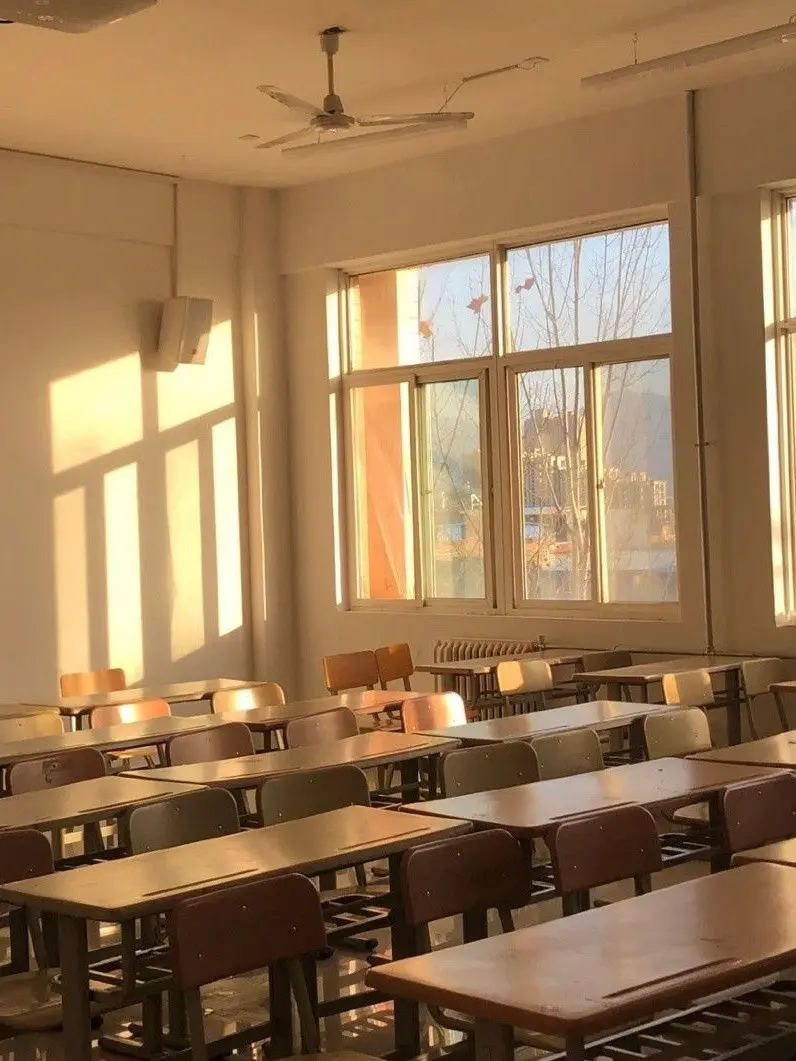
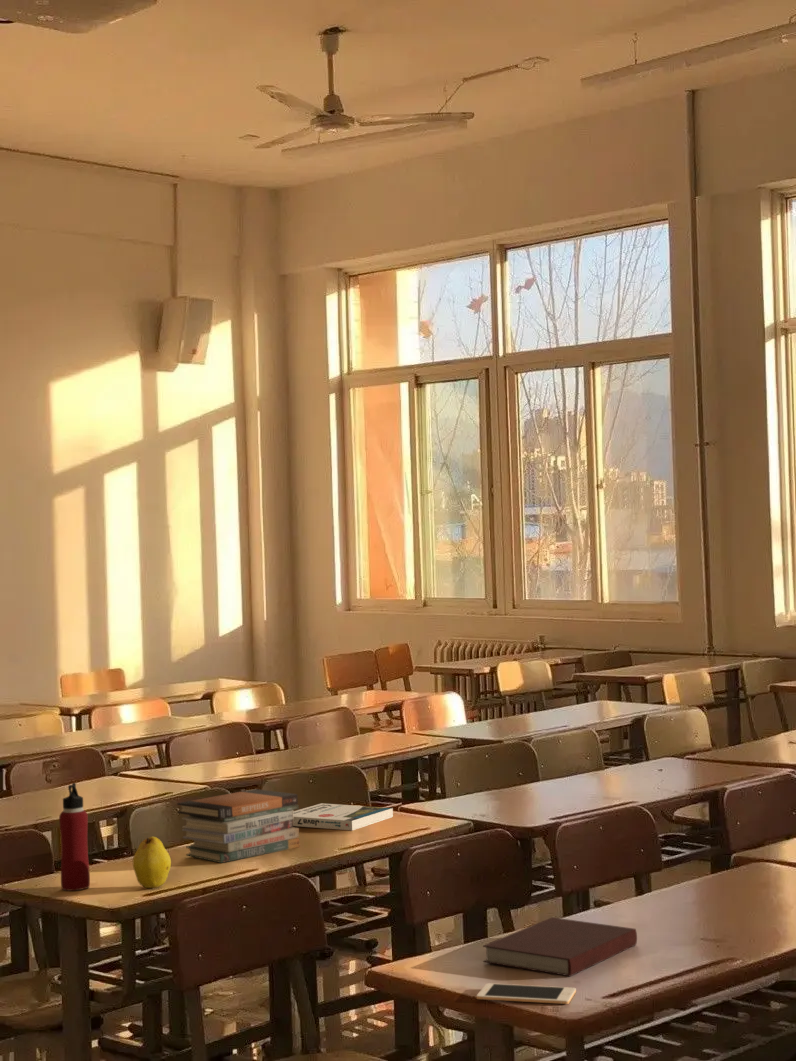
+ book stack (239, 825)
+ book (336, 816)
+ fruit (151, 861)
+ notebook (561, 945)
+ cell phone (526, 993)
+ water bottle (73, 835)
